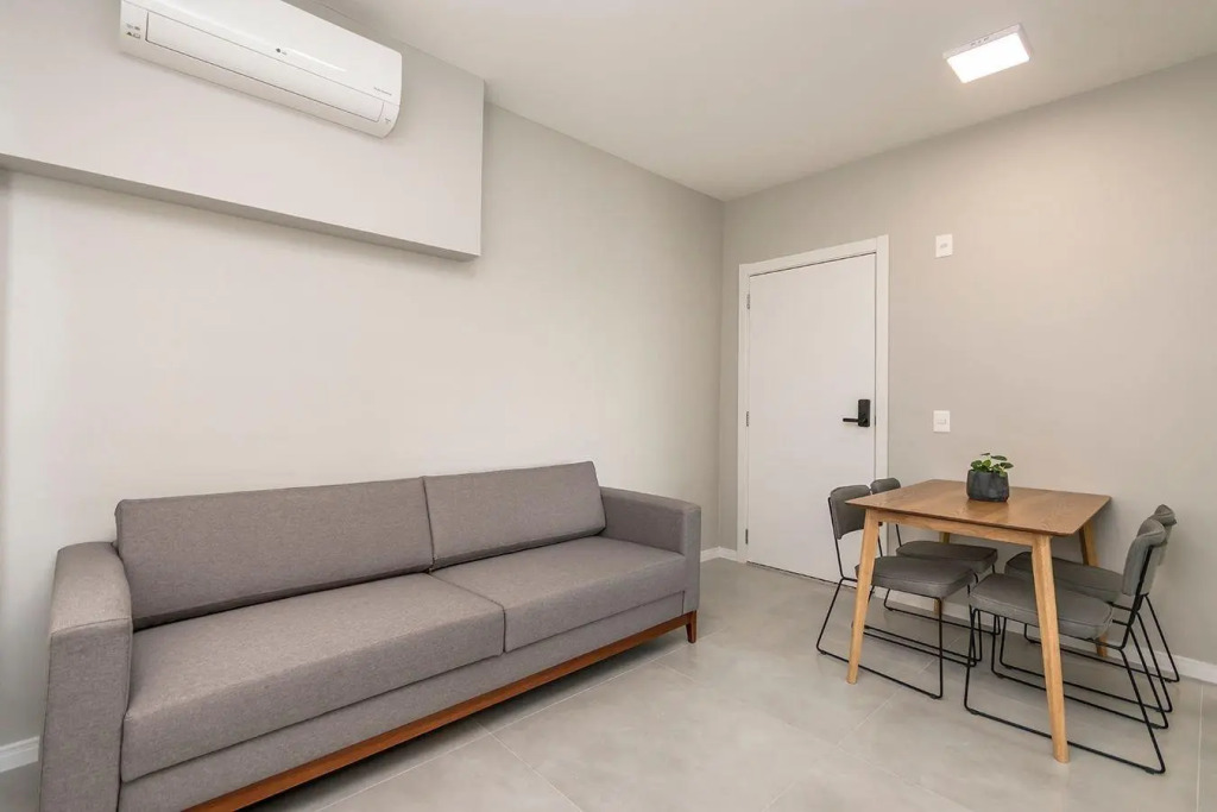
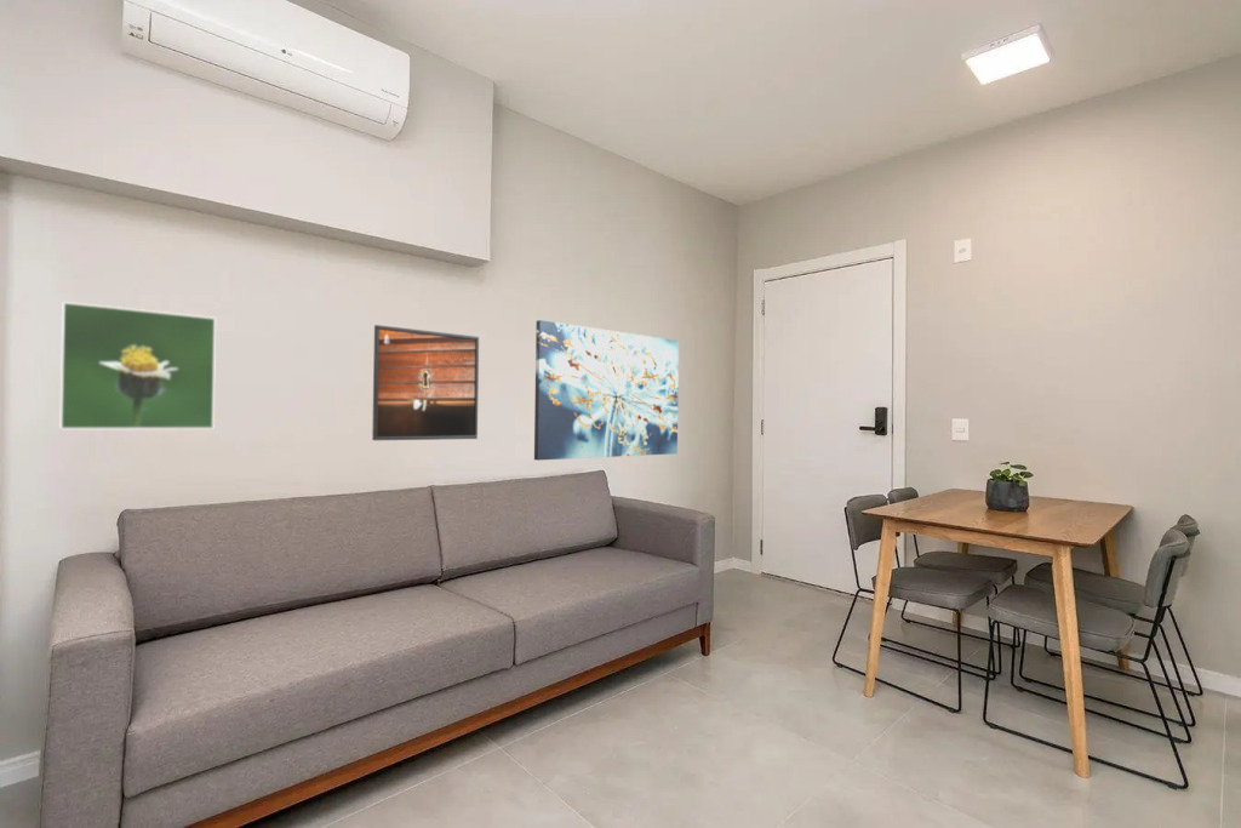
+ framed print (142, 370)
+ wall art (613, 394)
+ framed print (428, 386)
